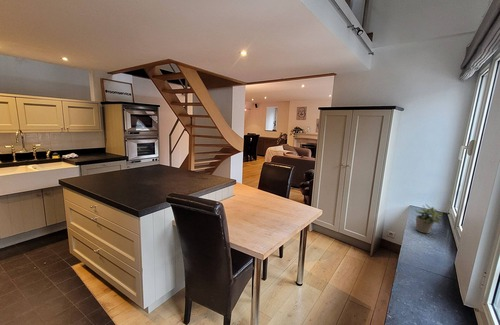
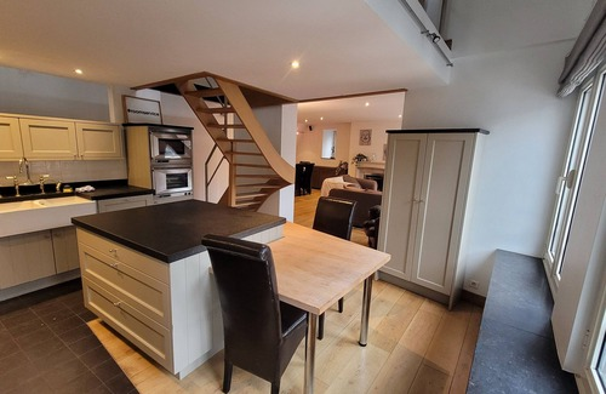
- potted plant (429, 219)
